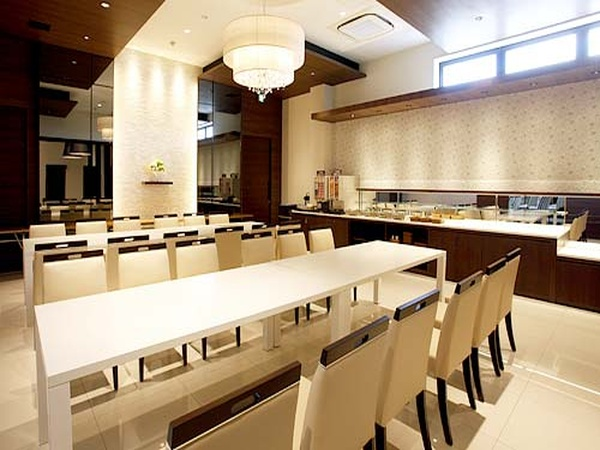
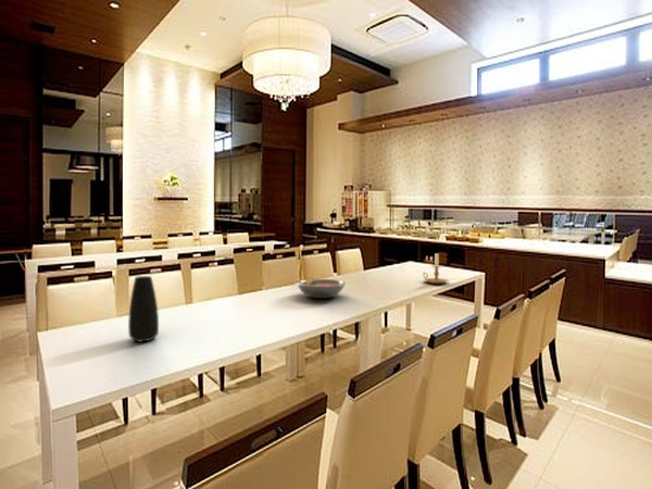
+ fruit bowl (321, 287)
+ candle holder (436, 267)
+ vase (143, 308)
